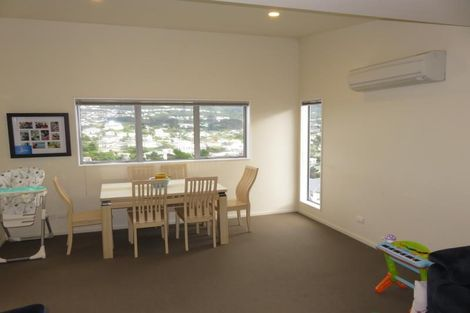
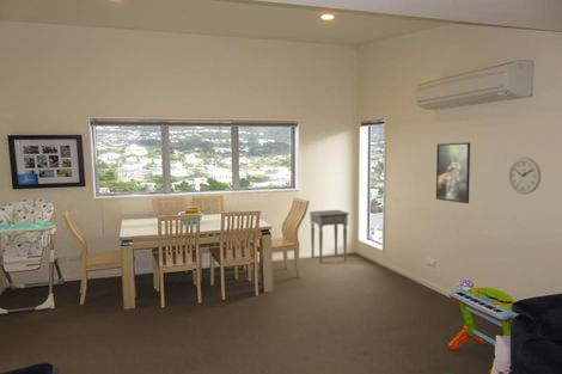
+ wall clock (523, 176)
+ side table (335, 235)
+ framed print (452, 172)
